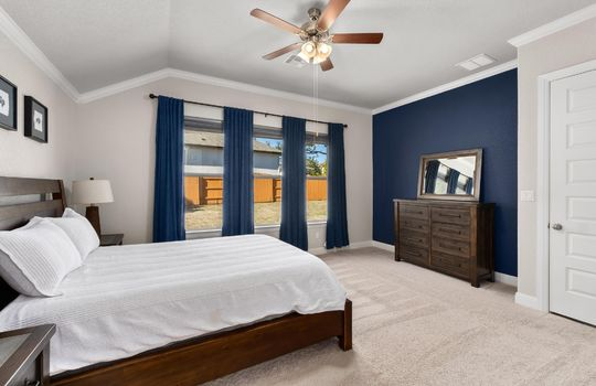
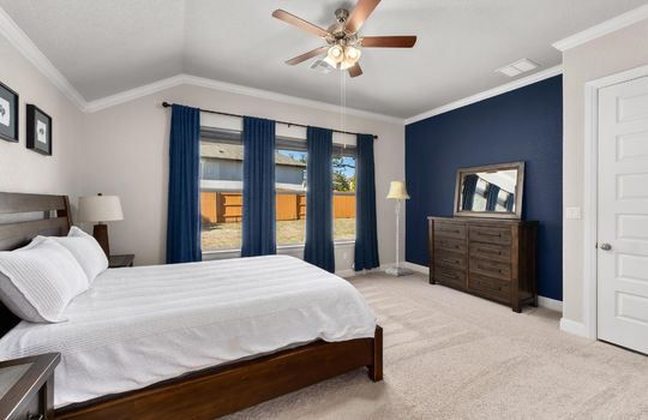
+ floor lamp (397, 227)
